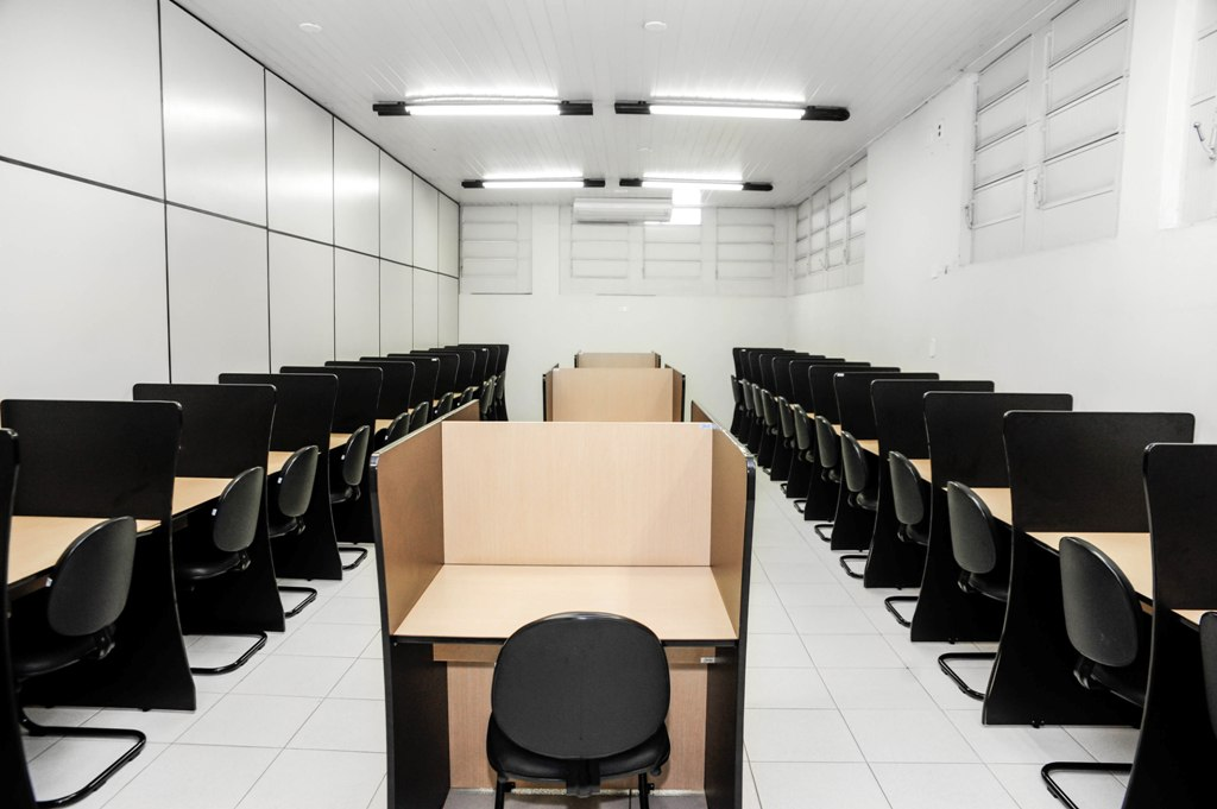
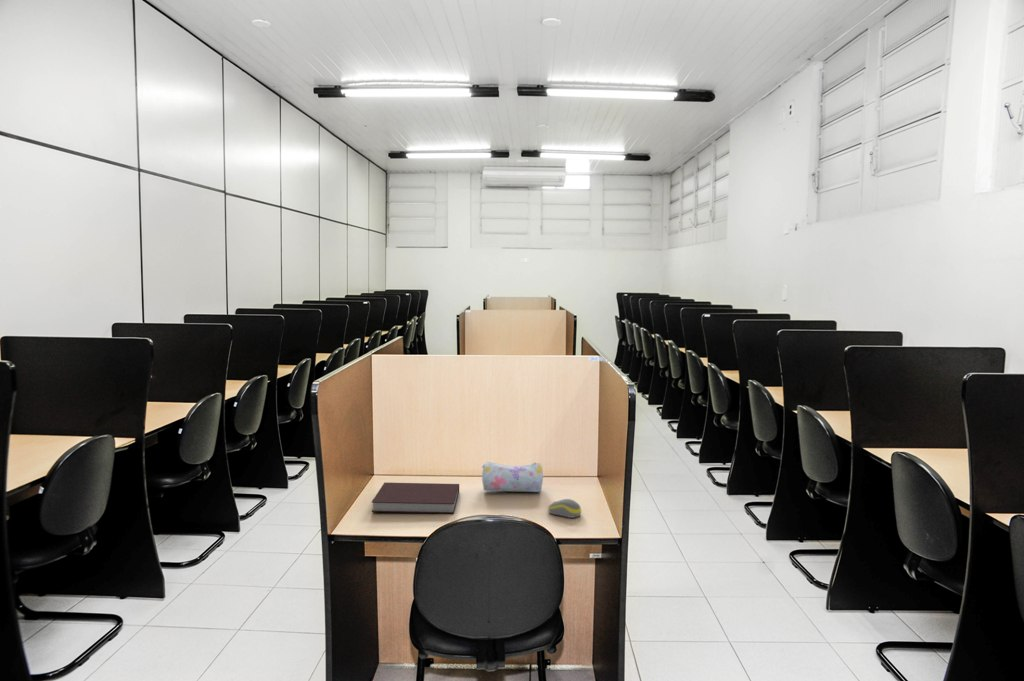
+ pencil case (512, 477)
+ notebook (417, 497)
+ computer mouse (564, 506)
